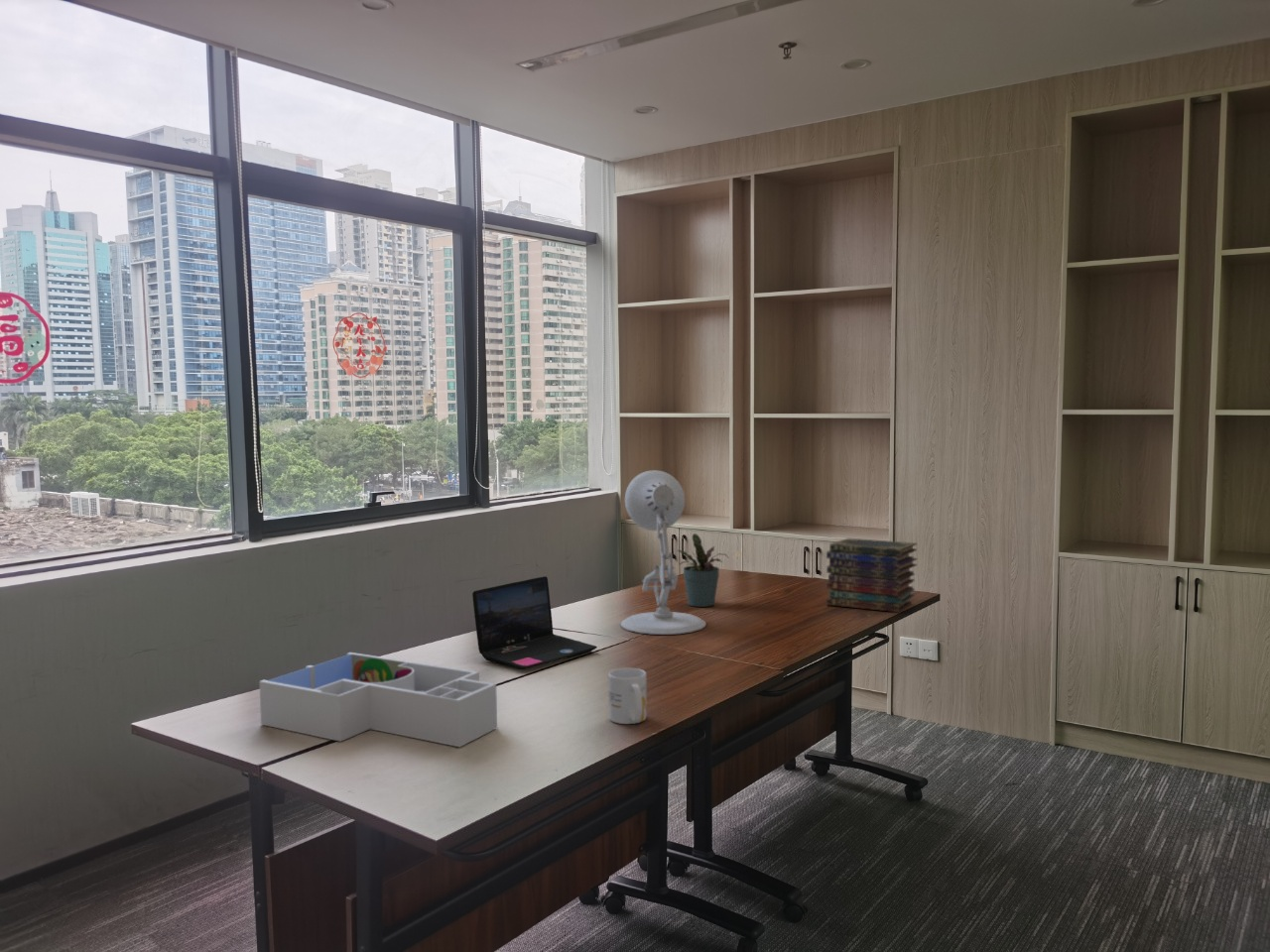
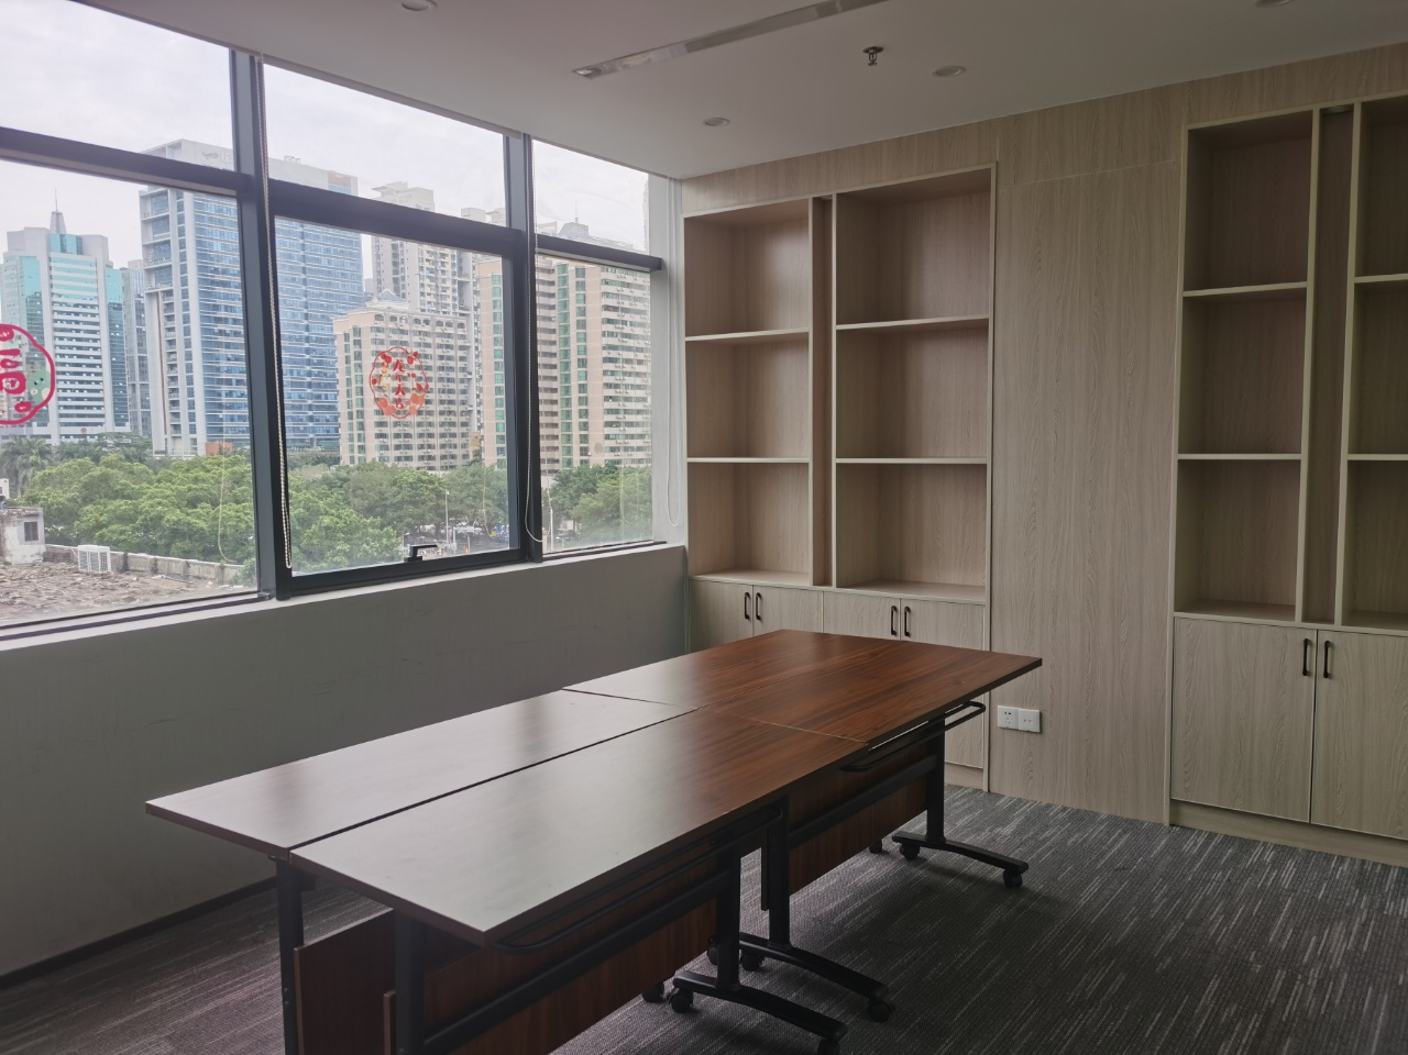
- potted plant (702, 568)
- mug (632, 697)
- desk lamp (661, 547)
- desk organizer (386, 700)
- laptop (535, 621)
- book stack (871, 573)
